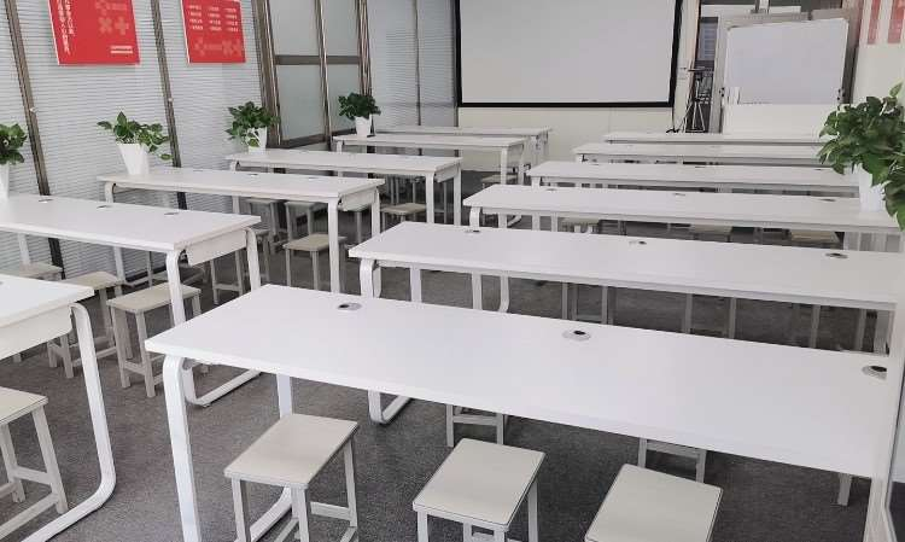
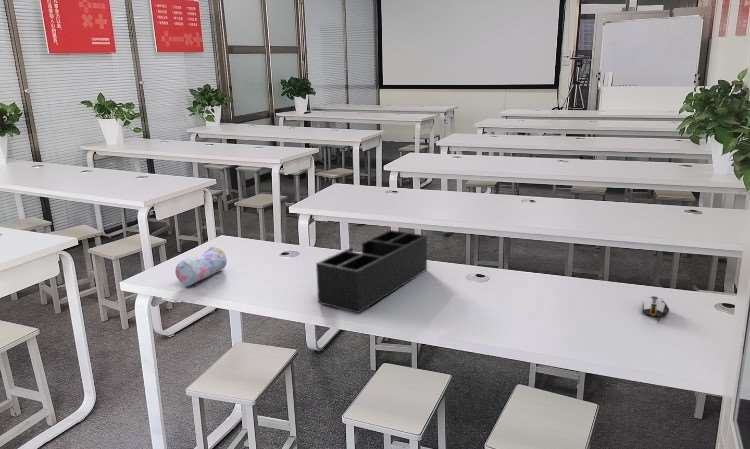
+ pencil case (202, 265)
+ computer mouse (656, 307)
+ desk organizer (376, 267)
